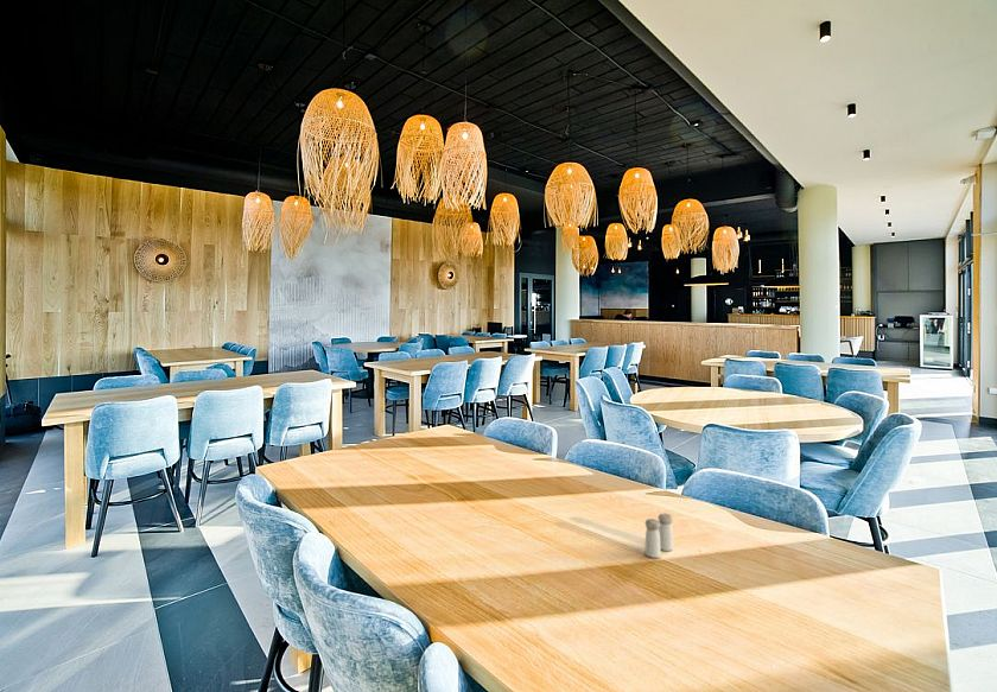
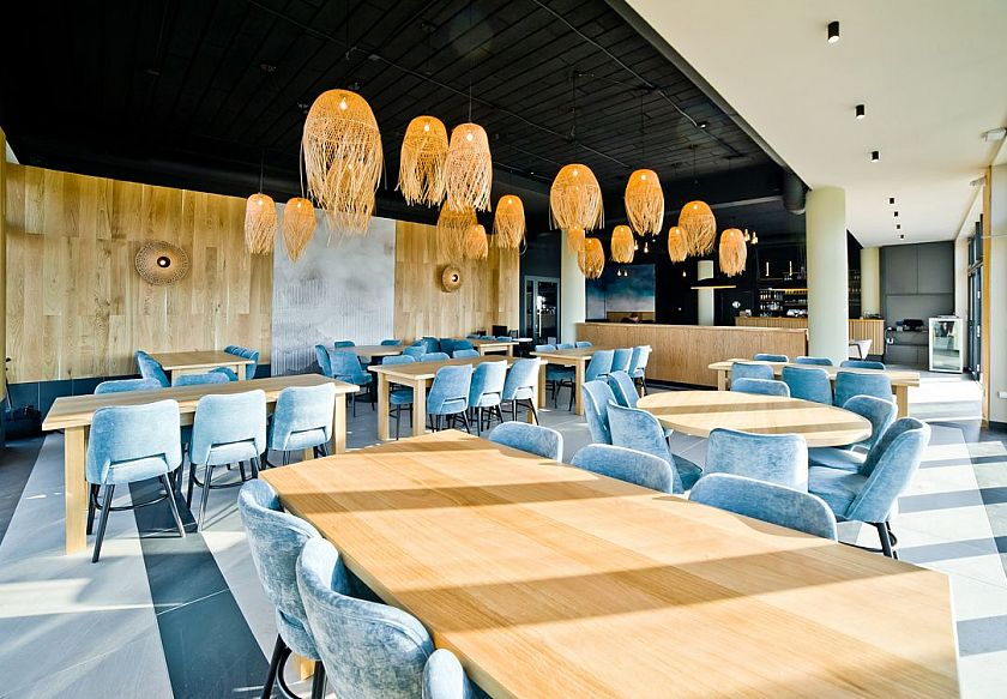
- salt and pepper shaker (659, 534)
